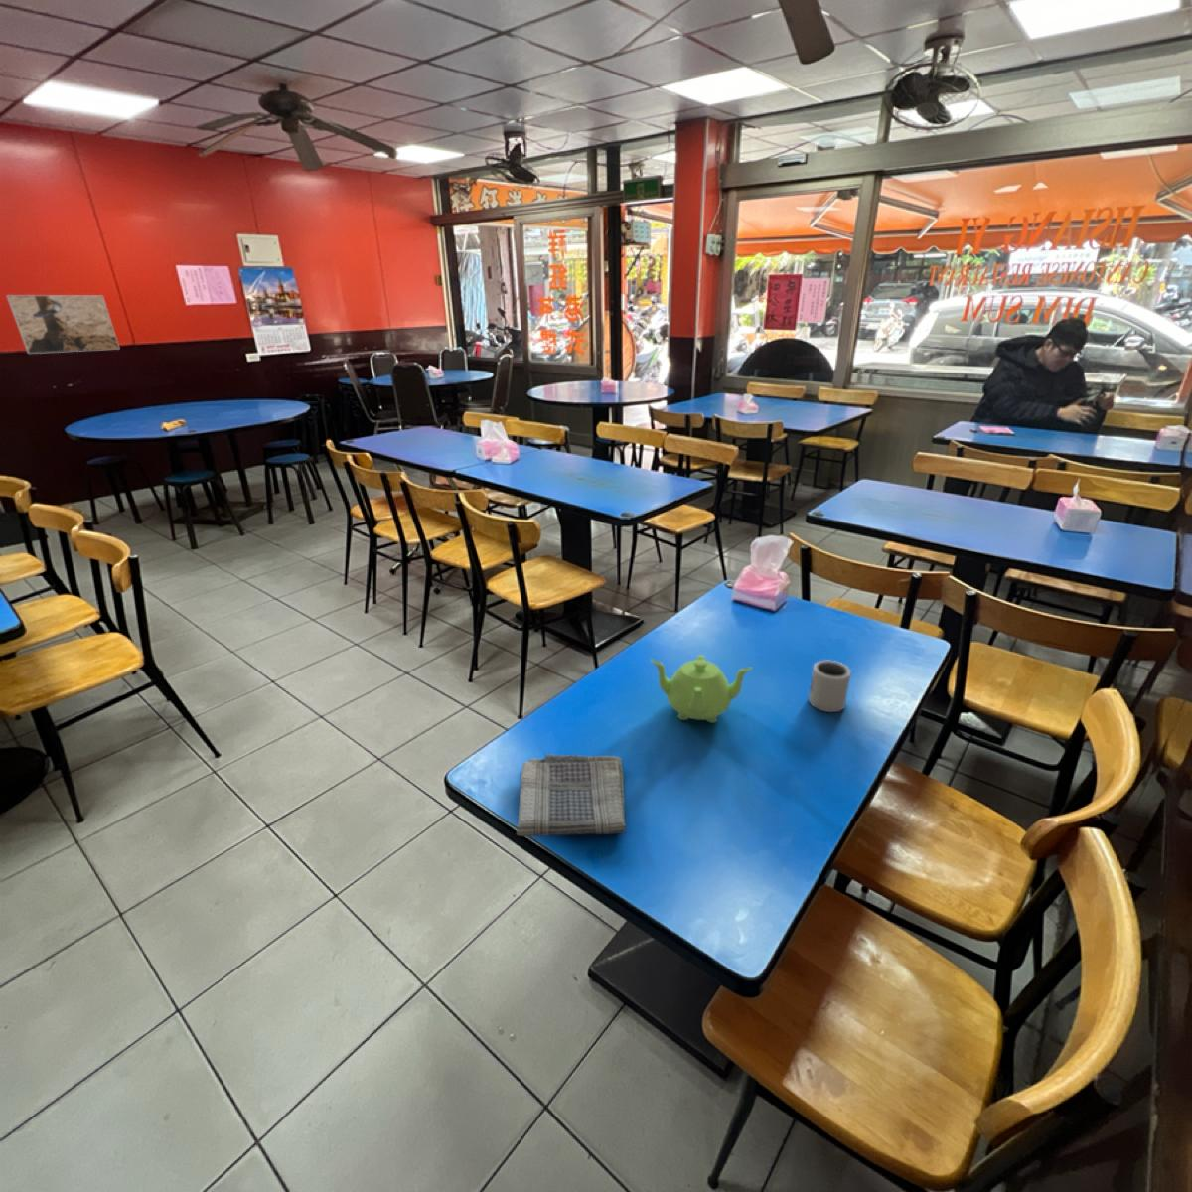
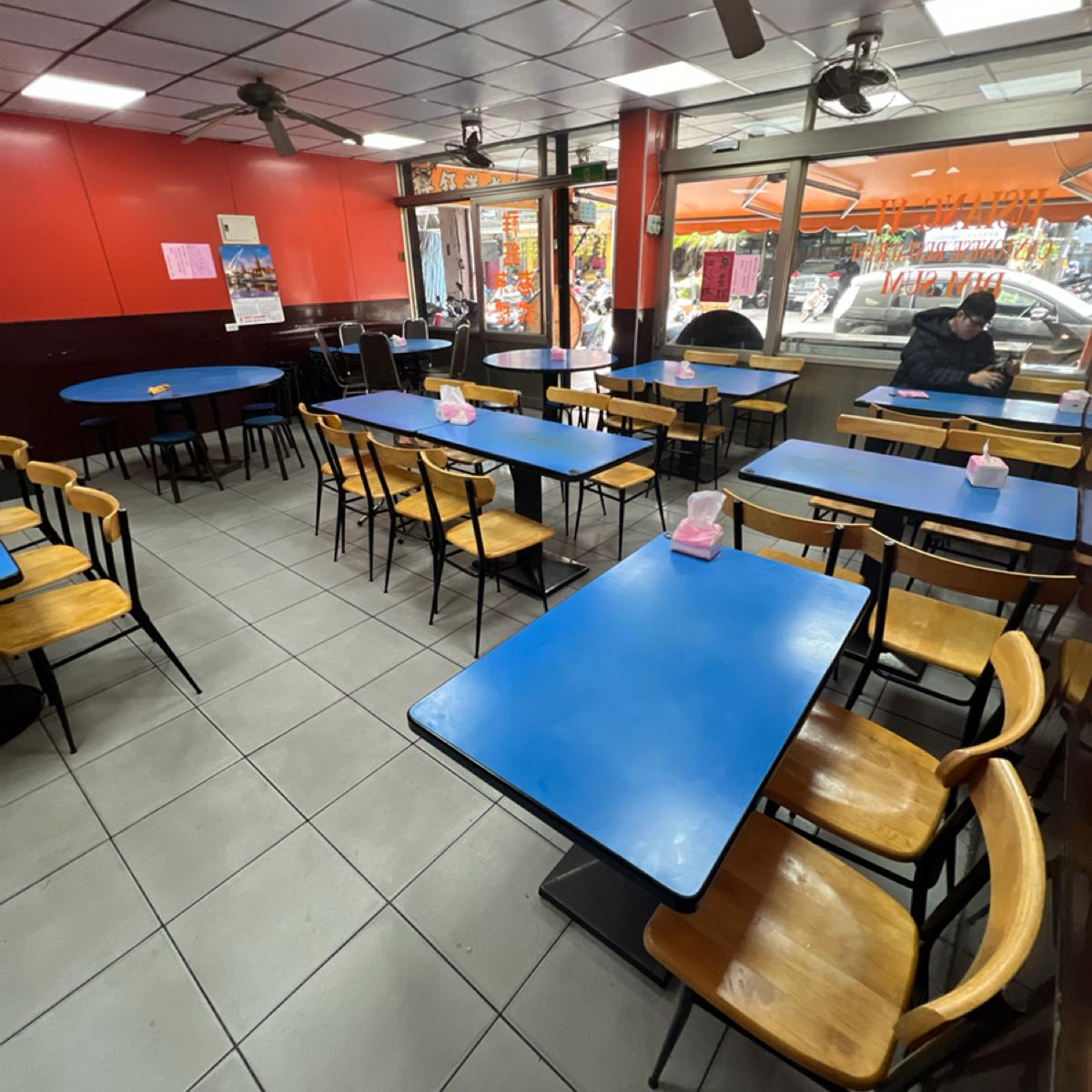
- dish towel (572, 789)
- cup (832, 682)
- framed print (65, 323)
- teapot (699, 689)
